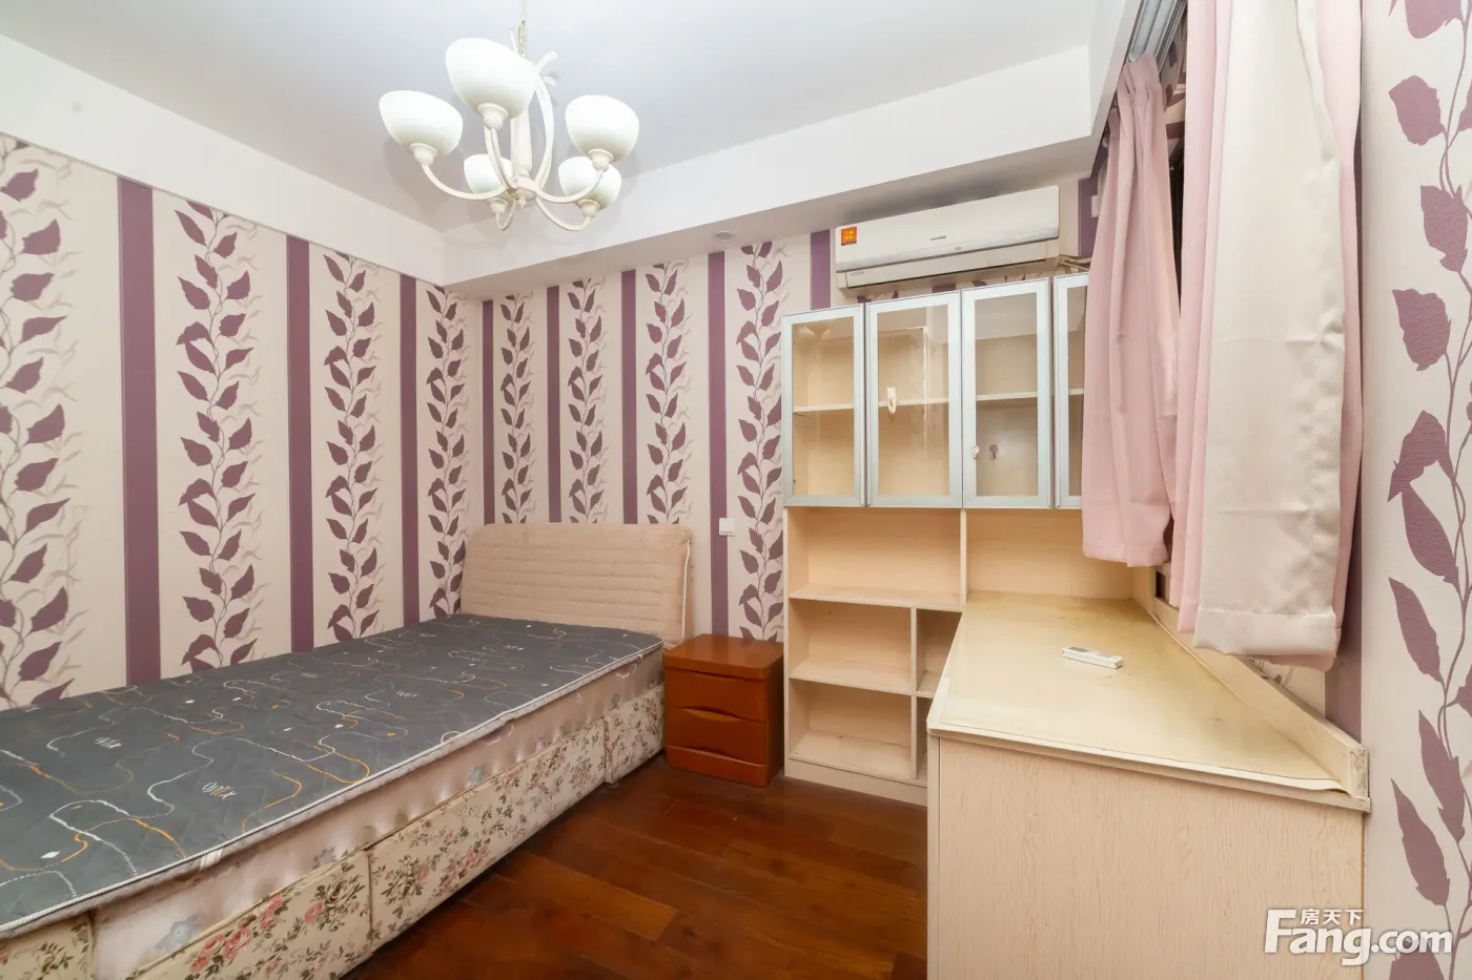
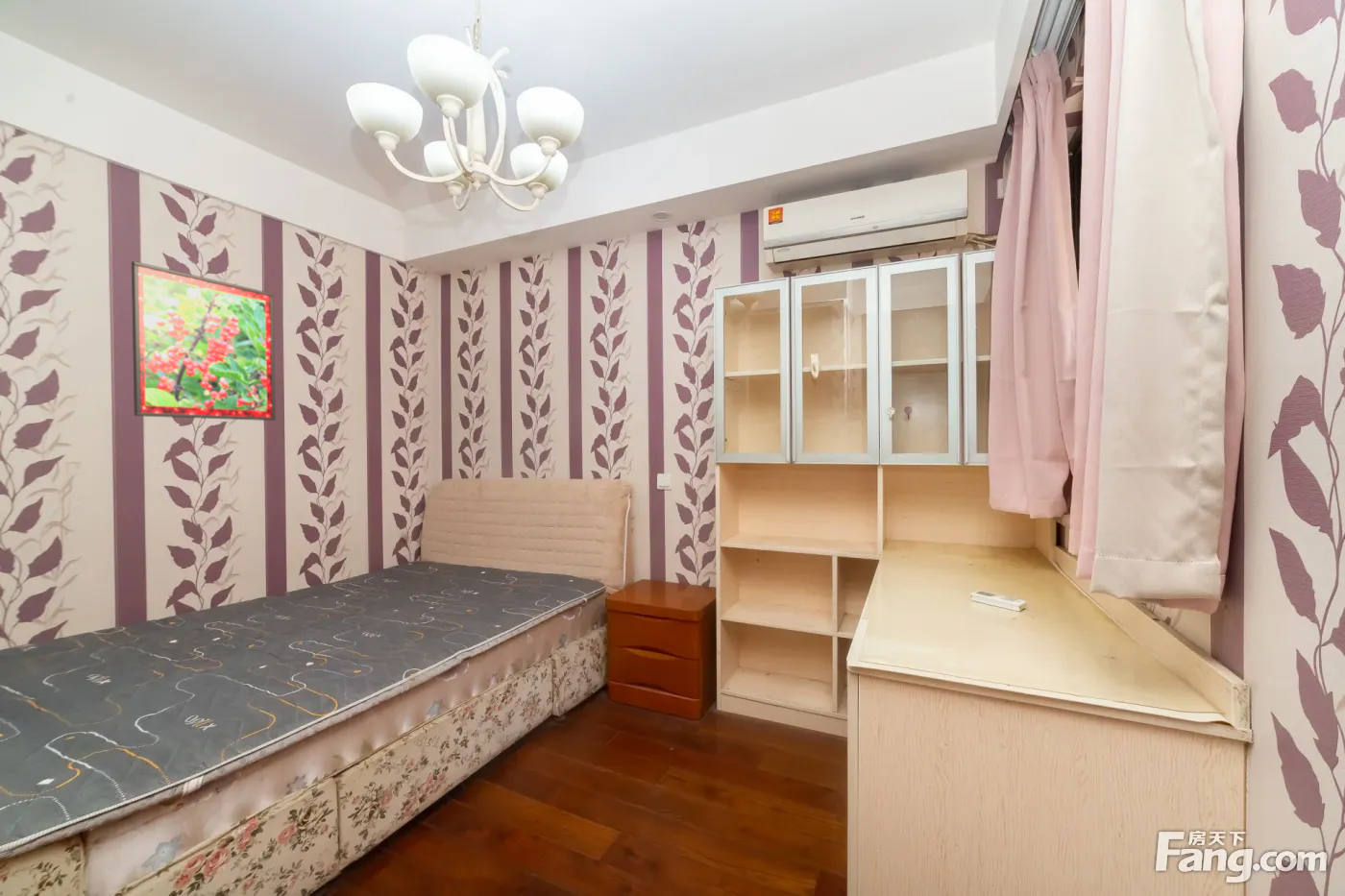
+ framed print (210, 349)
